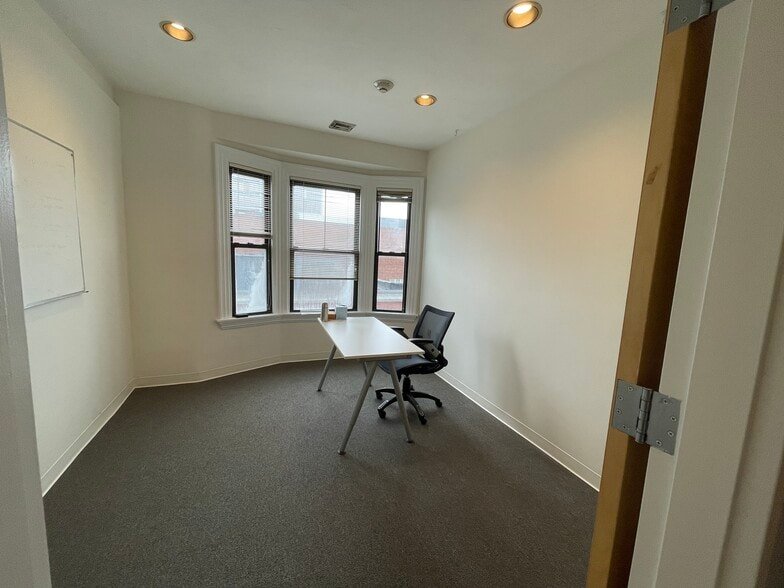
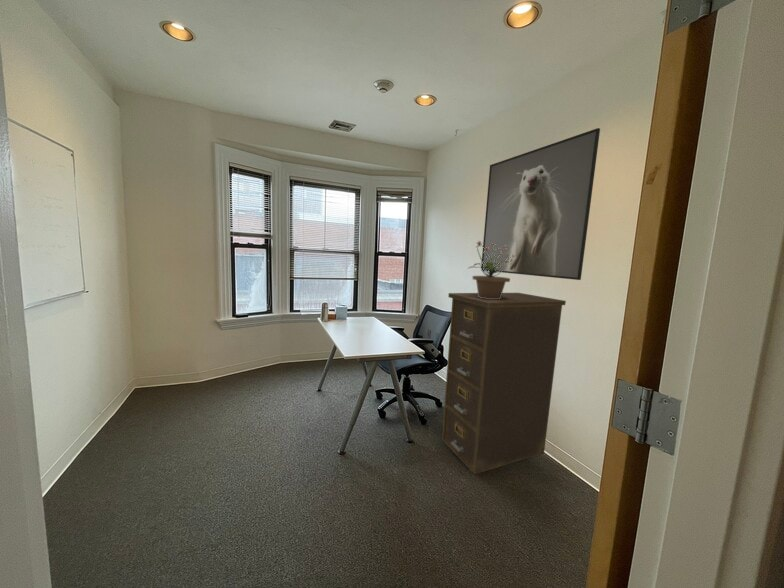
+ filing cabinet (498, 374)
+ potted plant (488, 268)
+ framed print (528, 213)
